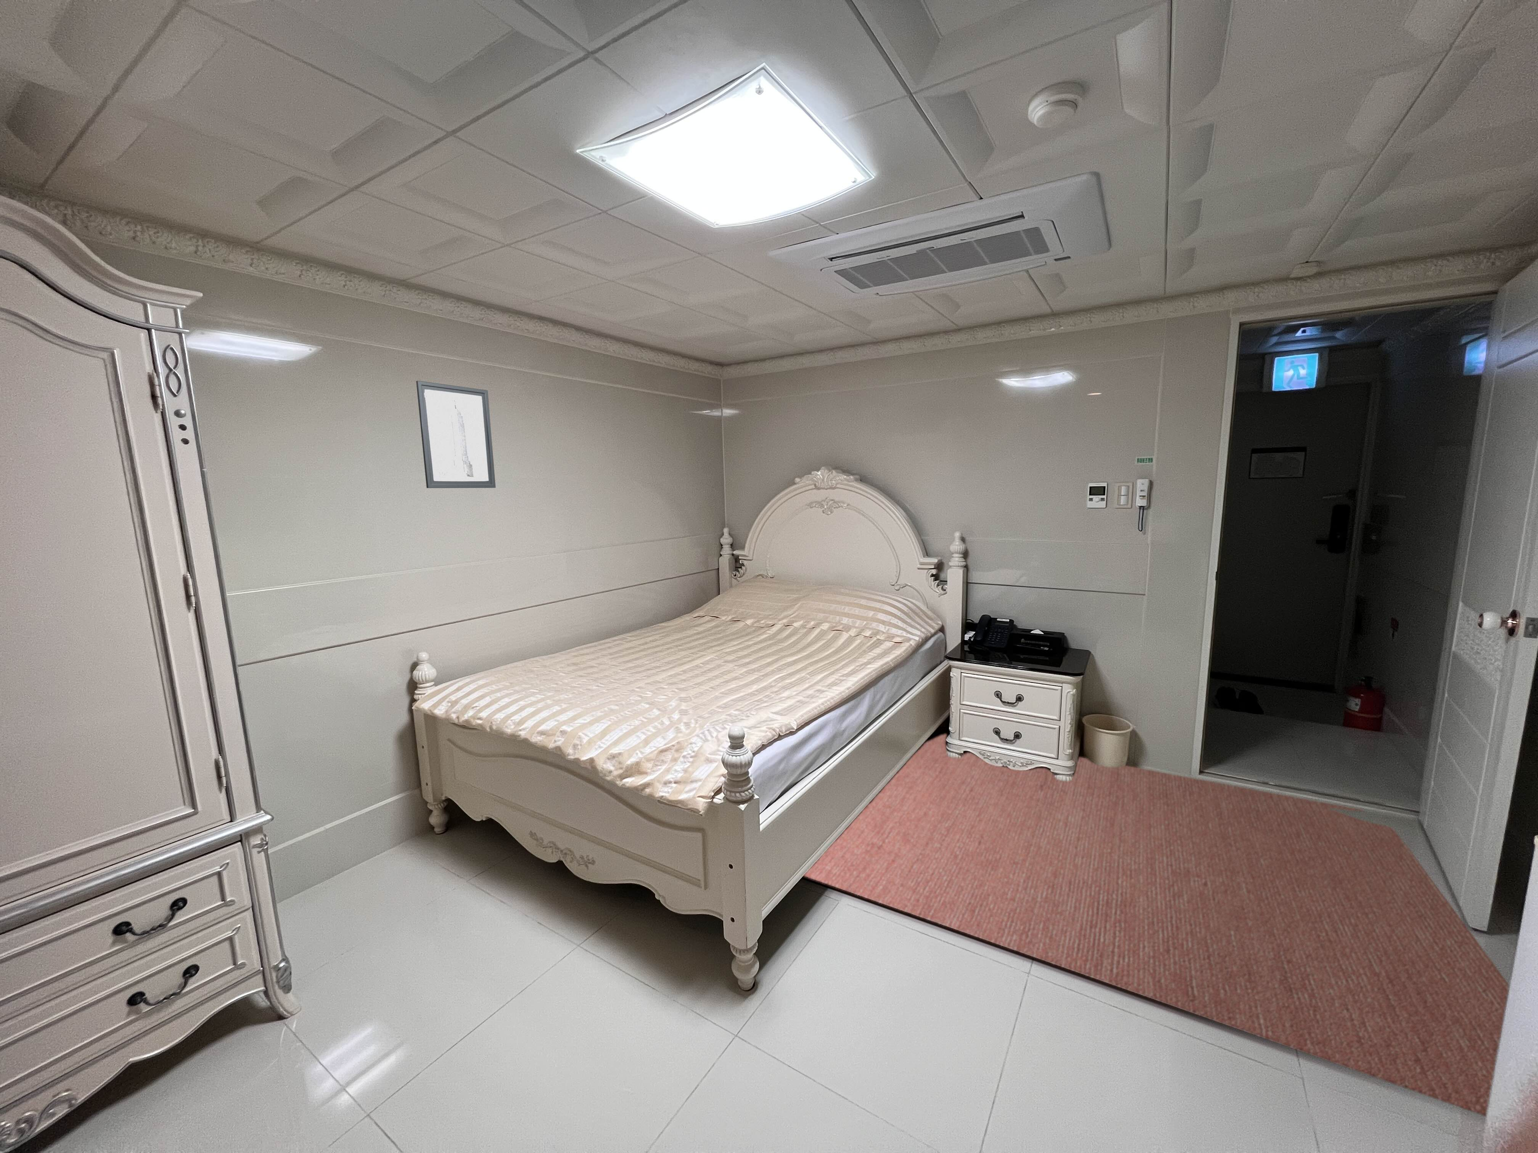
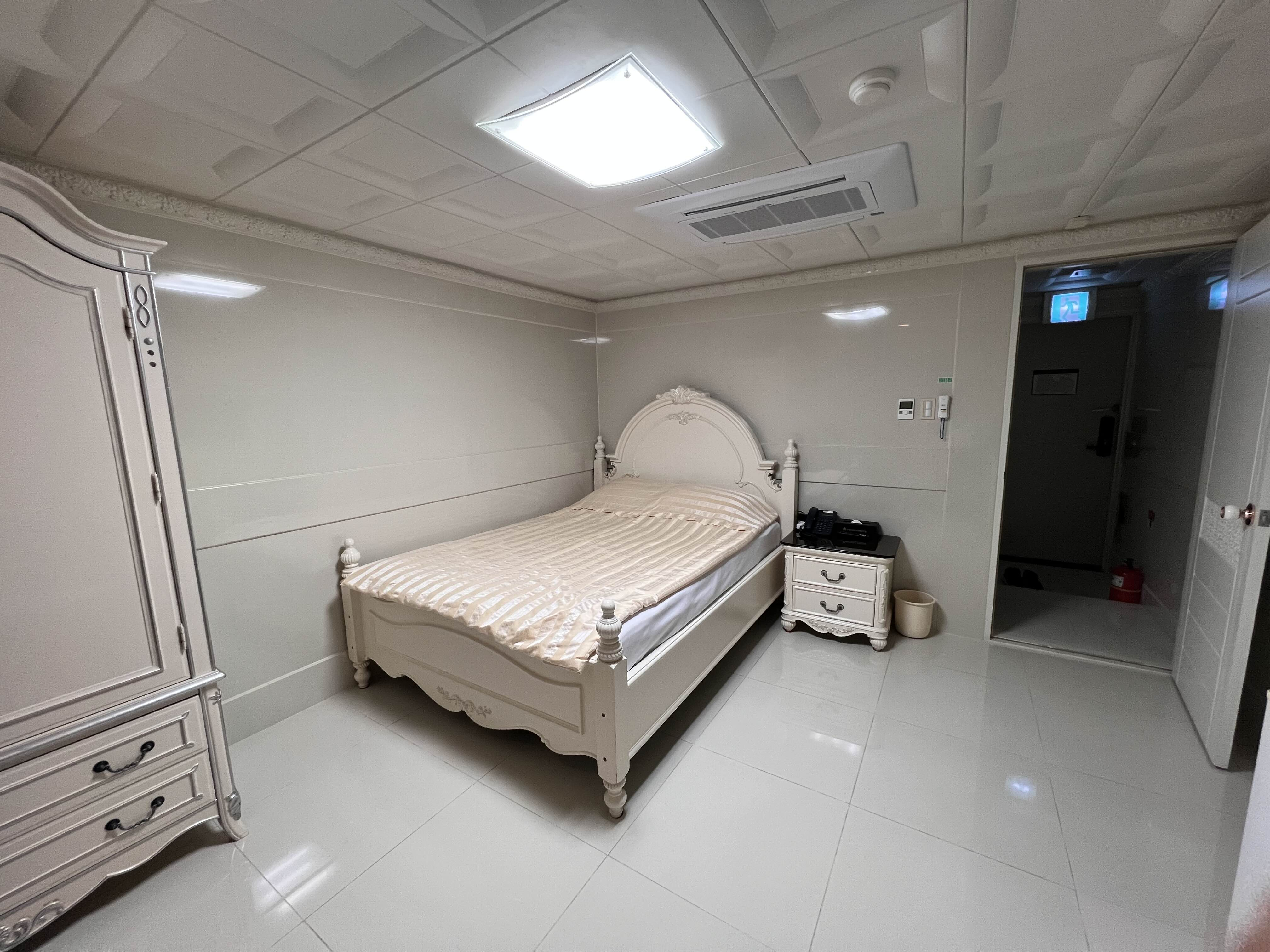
- rug (1090, 837)
- wall art (458, 437)
